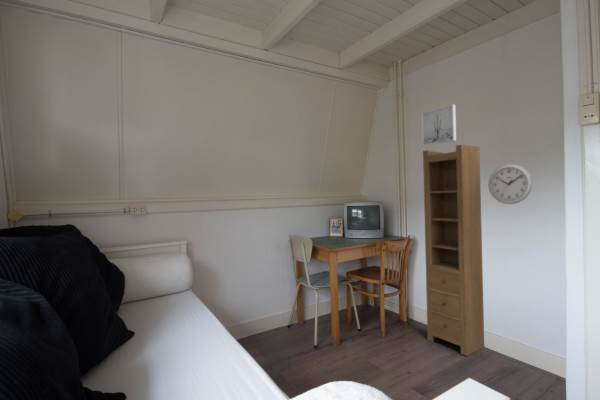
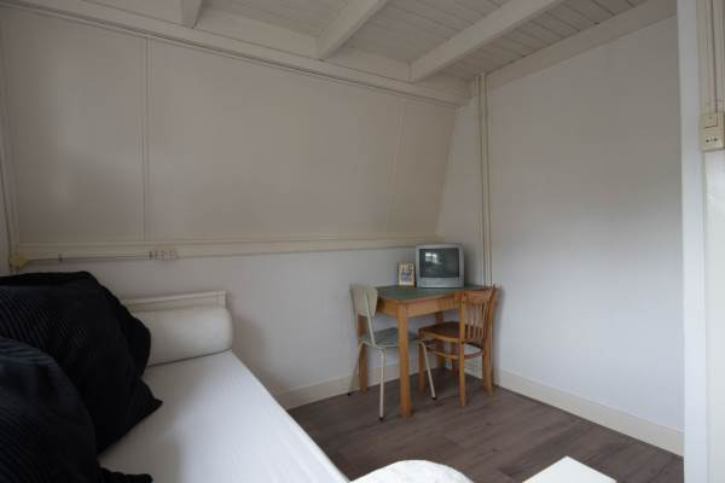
- shelving unit (452, 246)
- wall art (438, 126)
- wall clock (508, 184)
